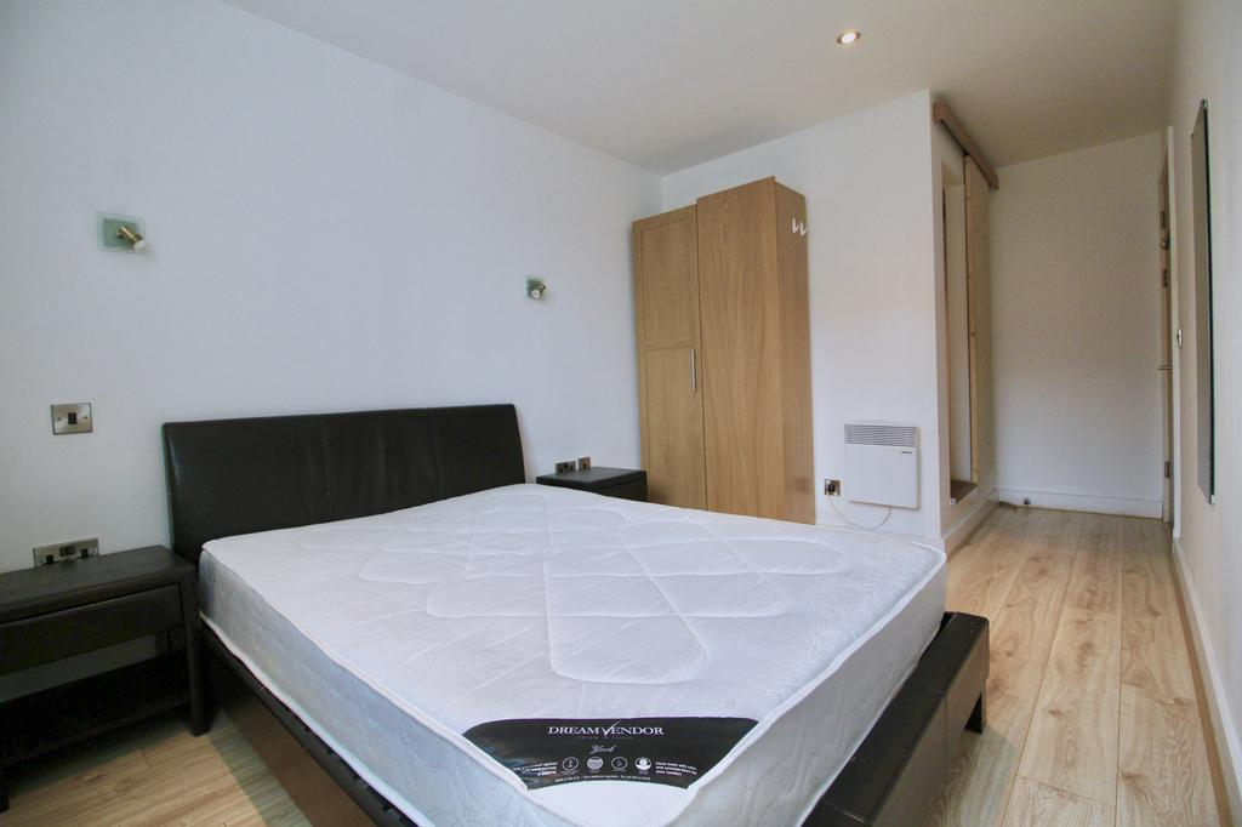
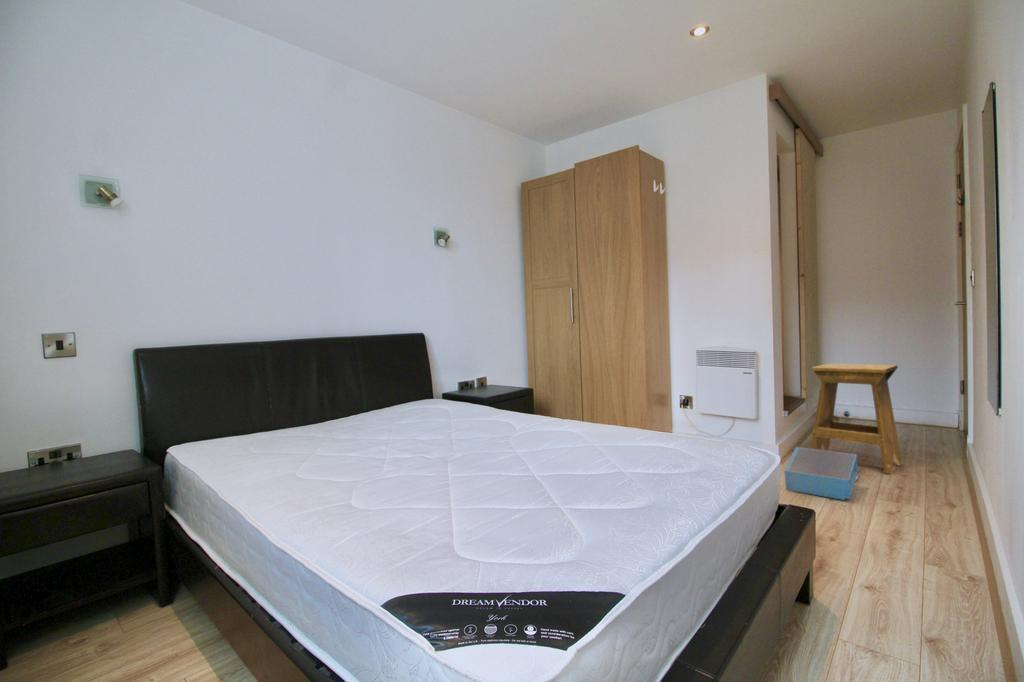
+ storage bin (825, 467)
+ stool (851, 423)
